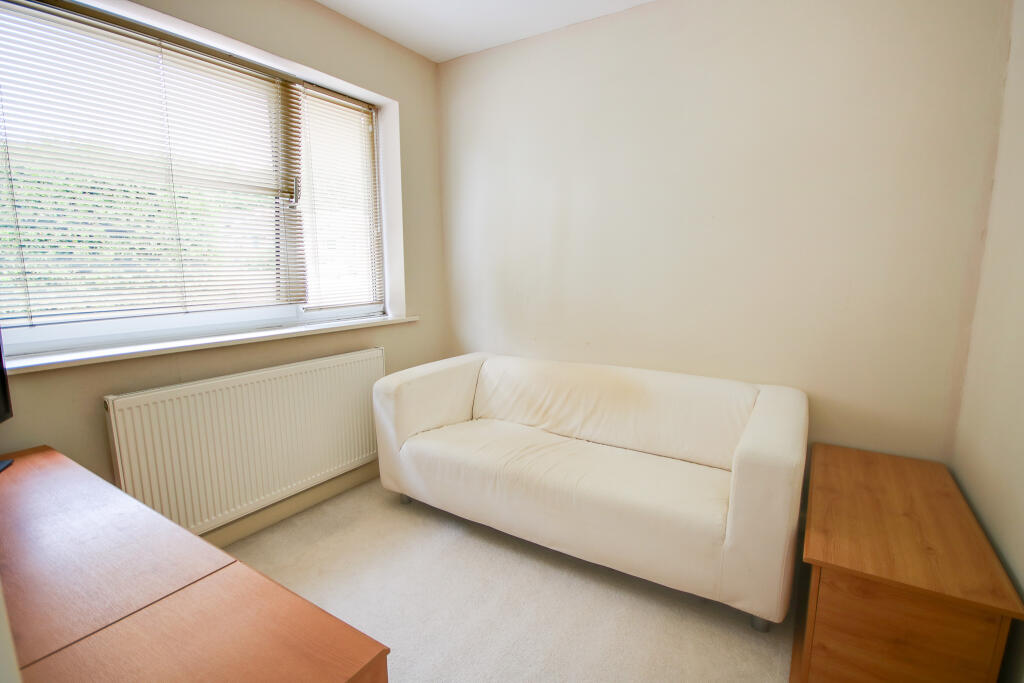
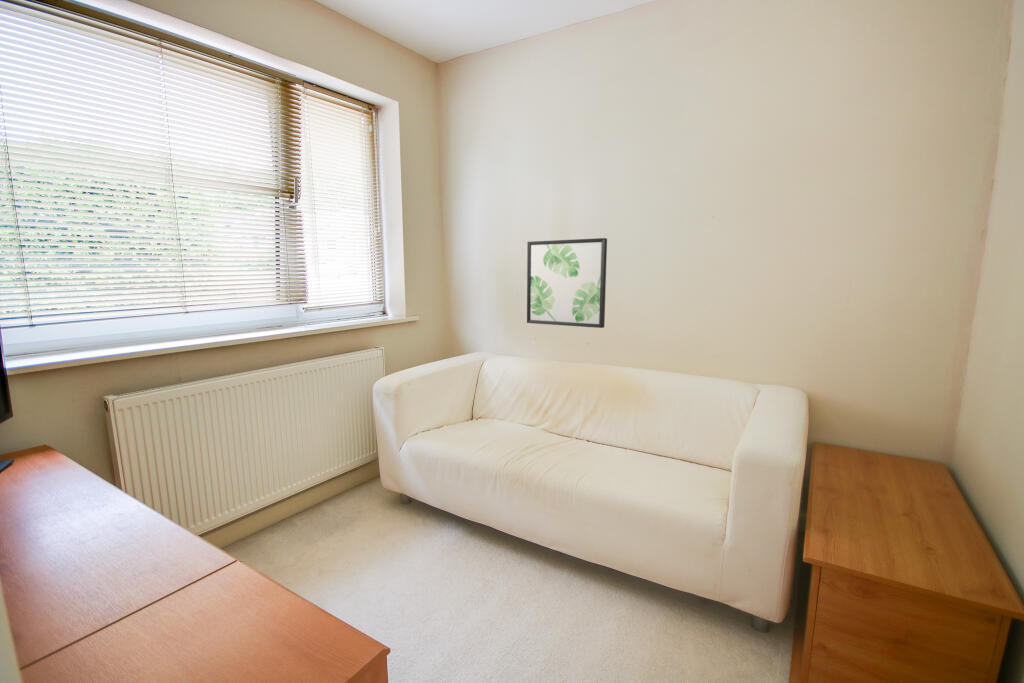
+ wall art (564, 283)
